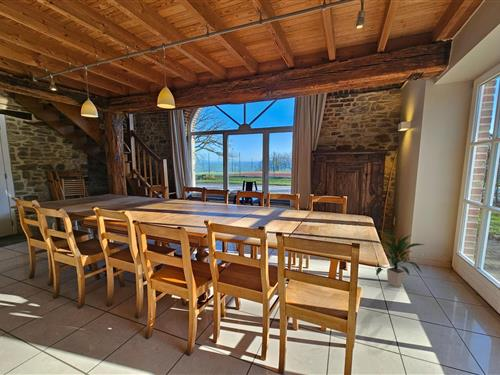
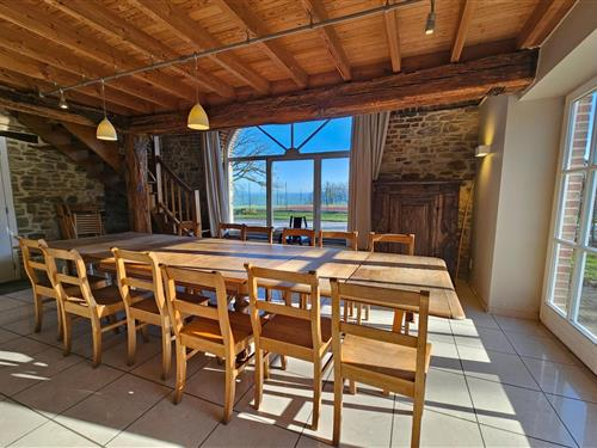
- indoor plant (394, 257)
